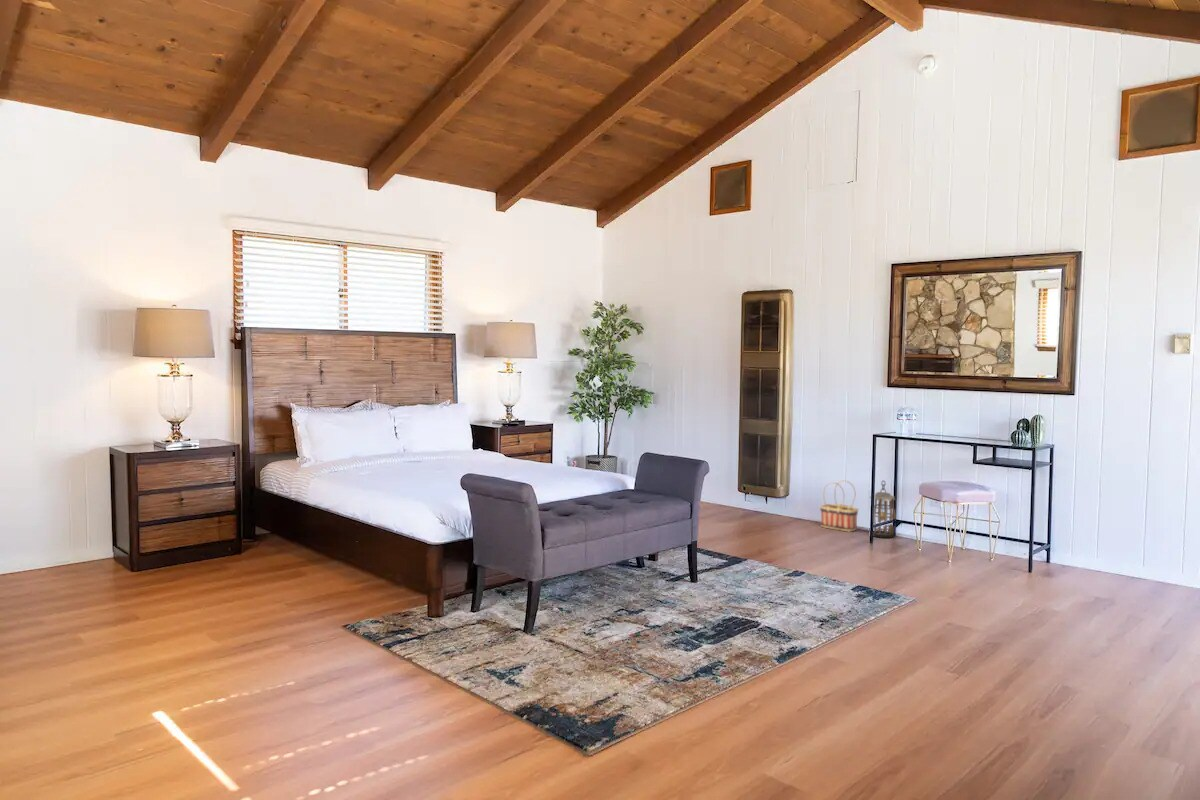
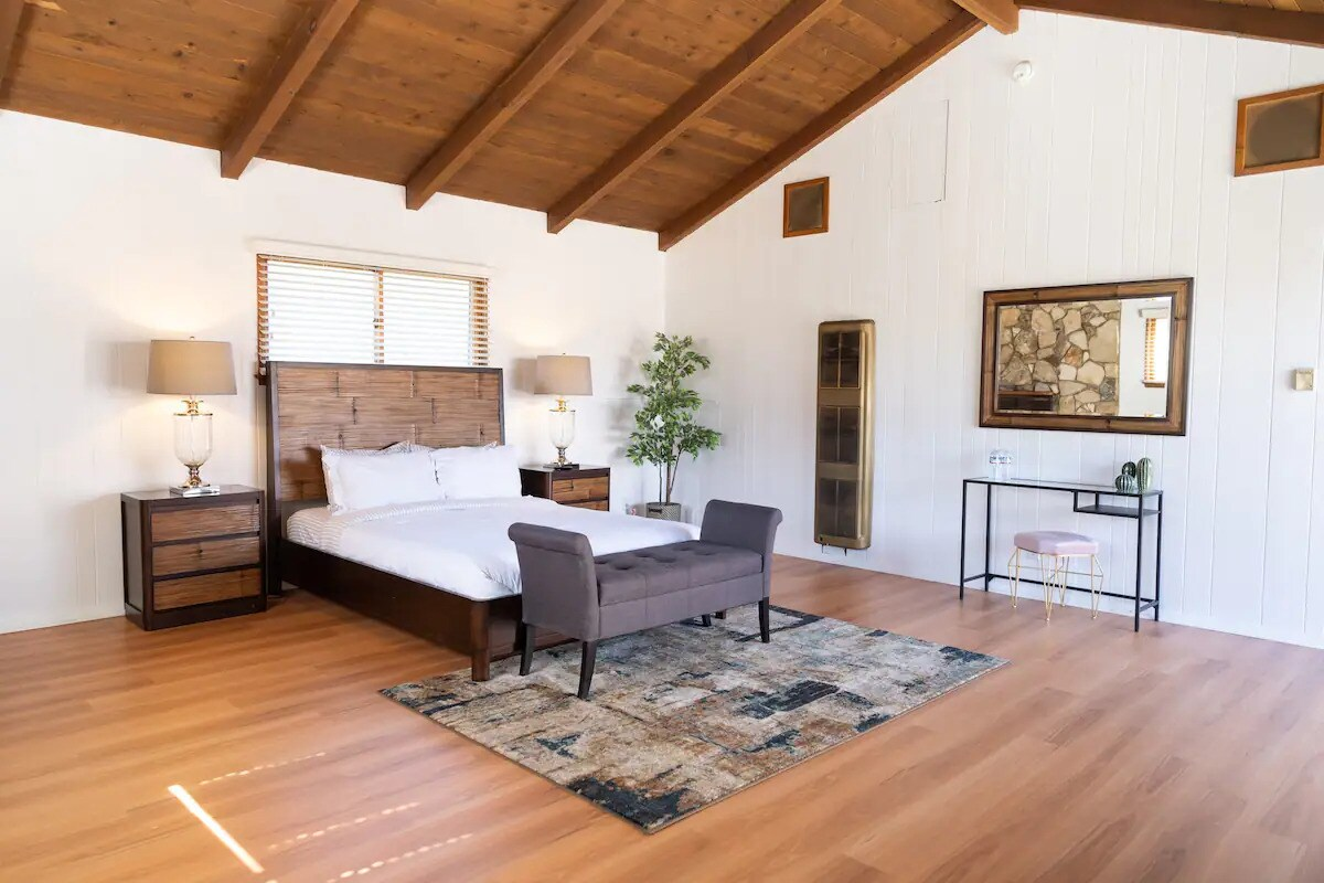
- basket (839, 504)
- lantern (882, 508)
